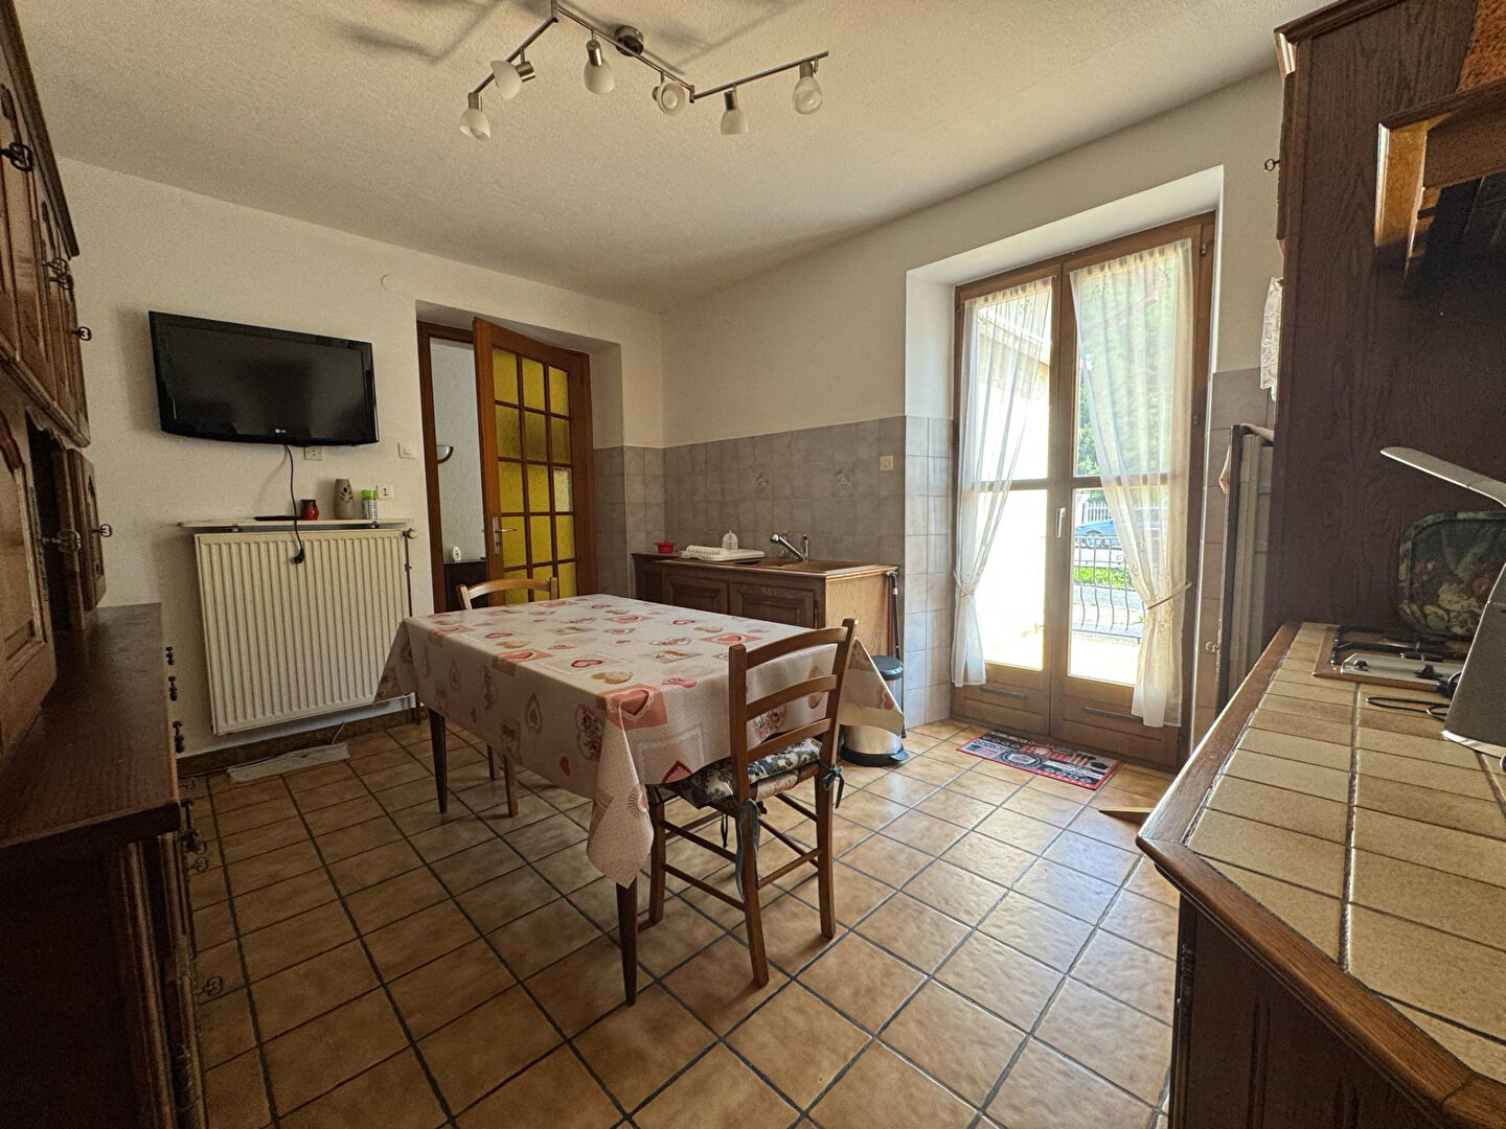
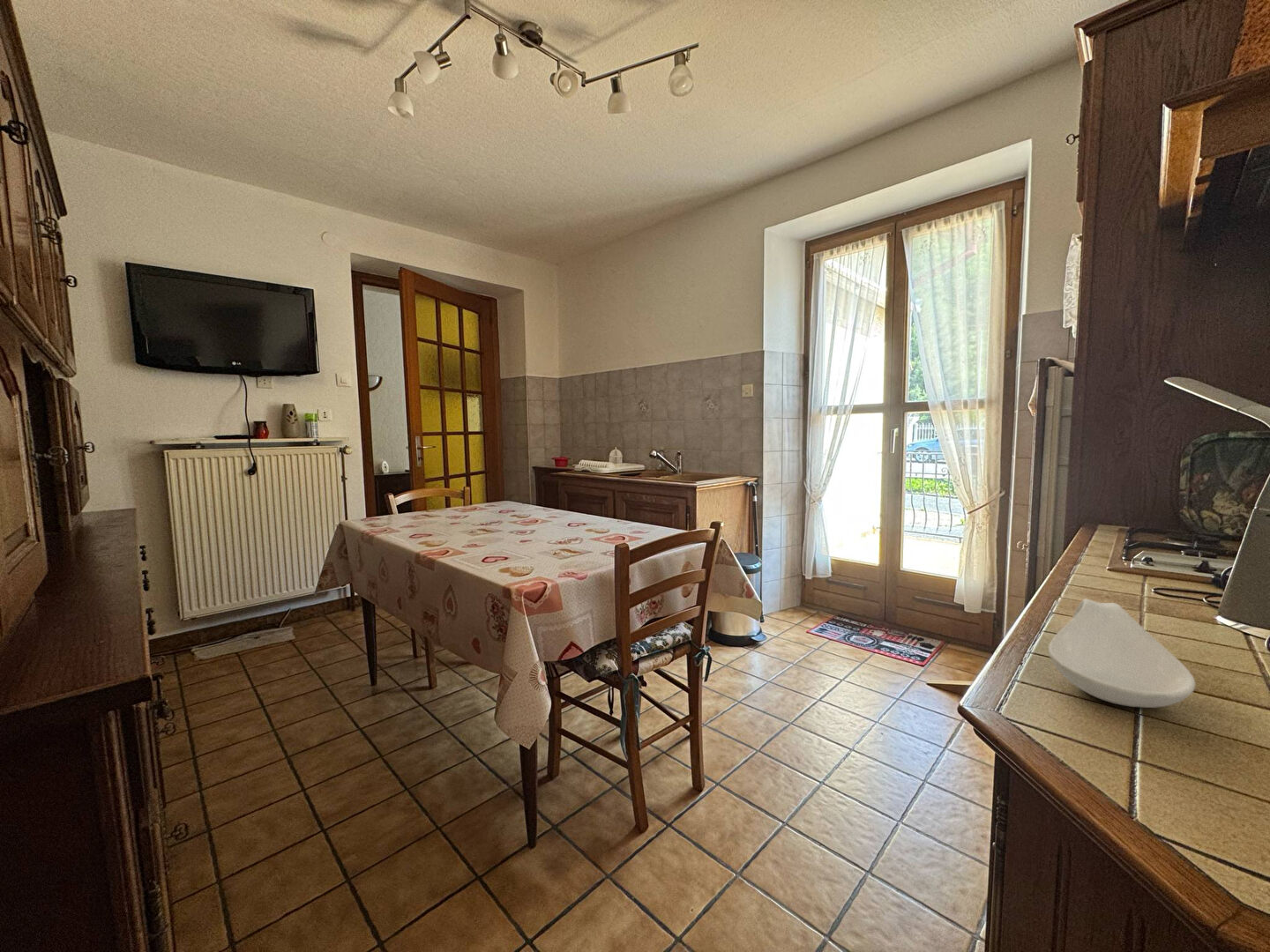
+ spoon rest (1105, 644)
